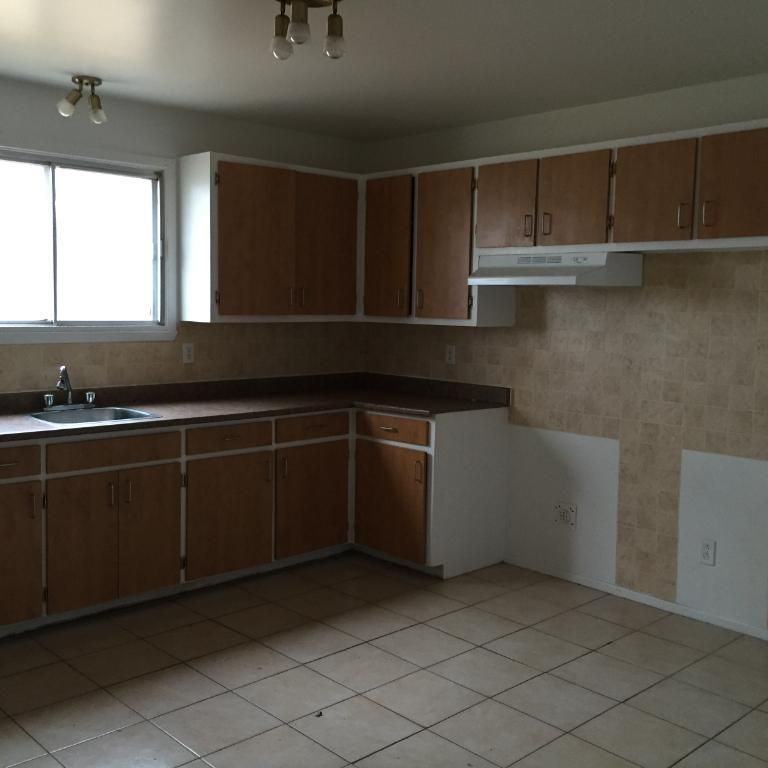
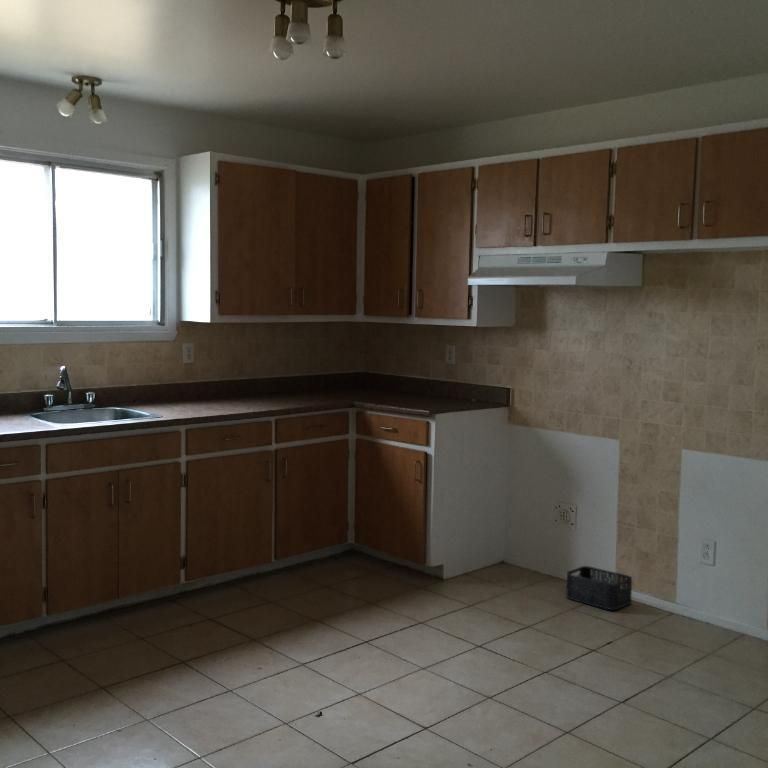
+ storage bin (598, 587)
